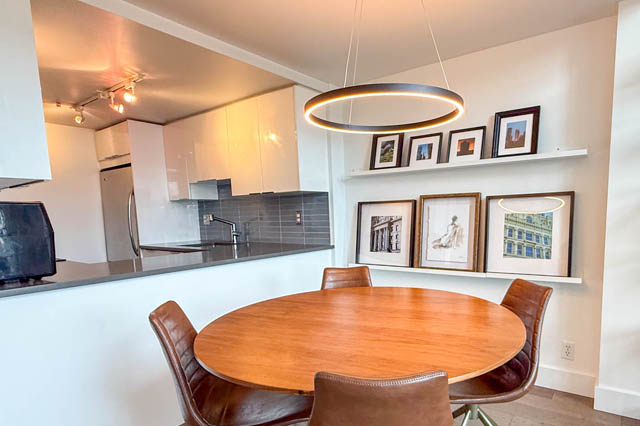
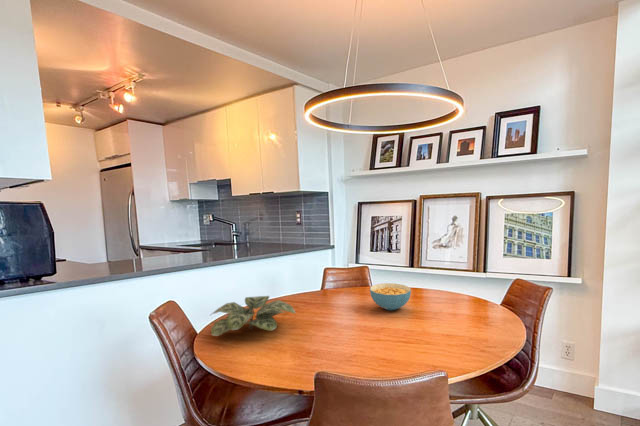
+ plant (248, 317)
+ cereal bowl (390, 298)
